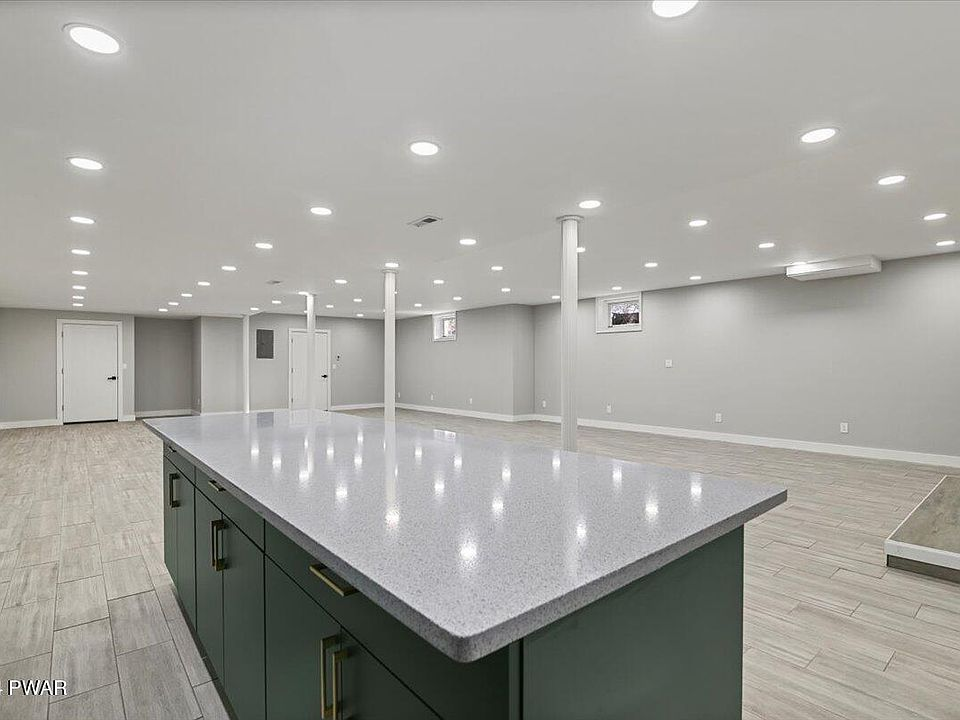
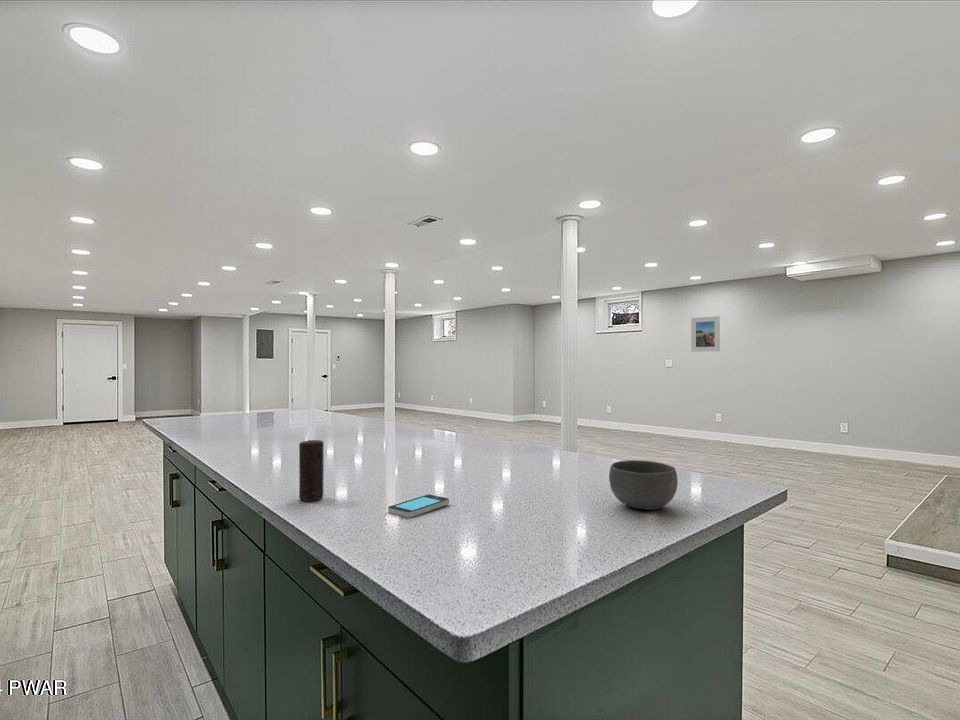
+ smartphone (419, 505)
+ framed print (705, 334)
+ candle (311, 469)
+ bowl (642, 485)
